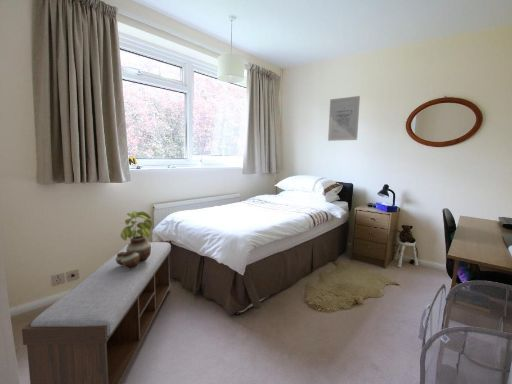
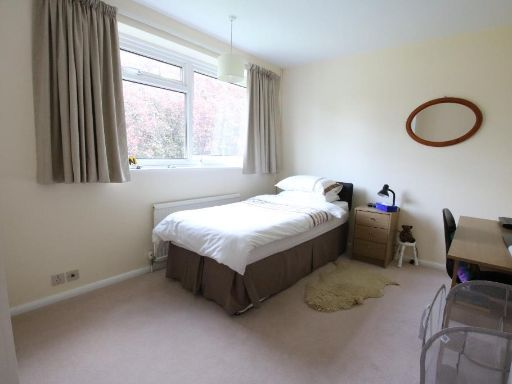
- potted plant (134, 237)
- wall art (343, 119)
- bench (123, 301)
